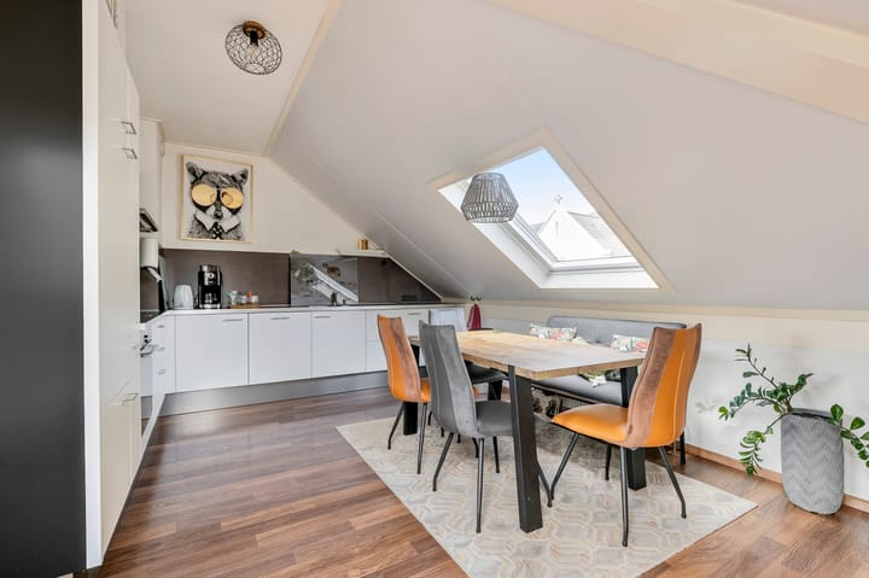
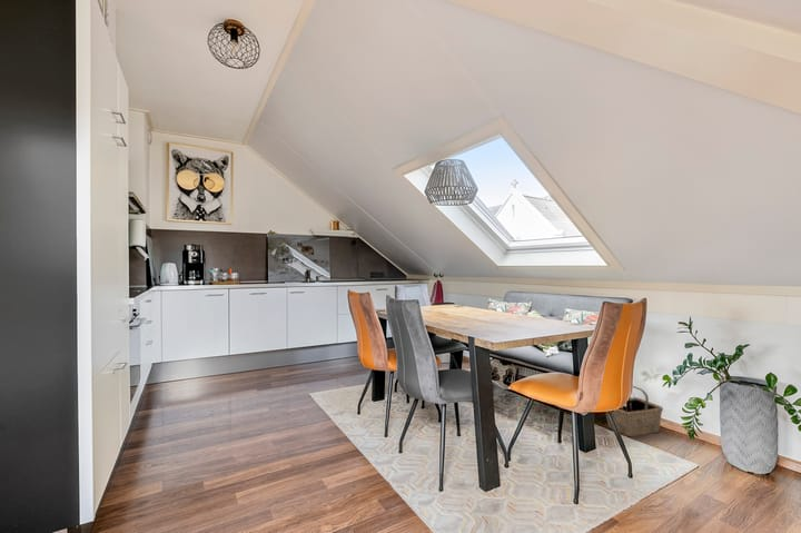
+ basket (632, 407)
